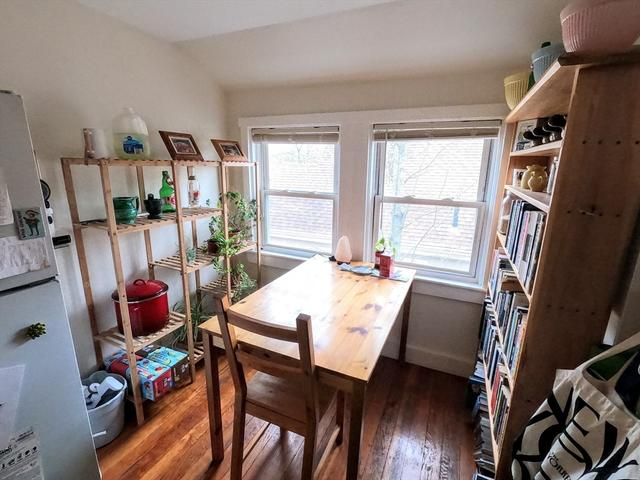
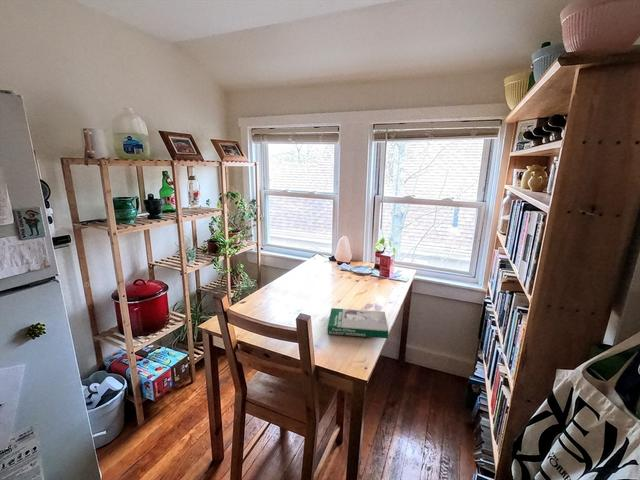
+ book (357, 322)
